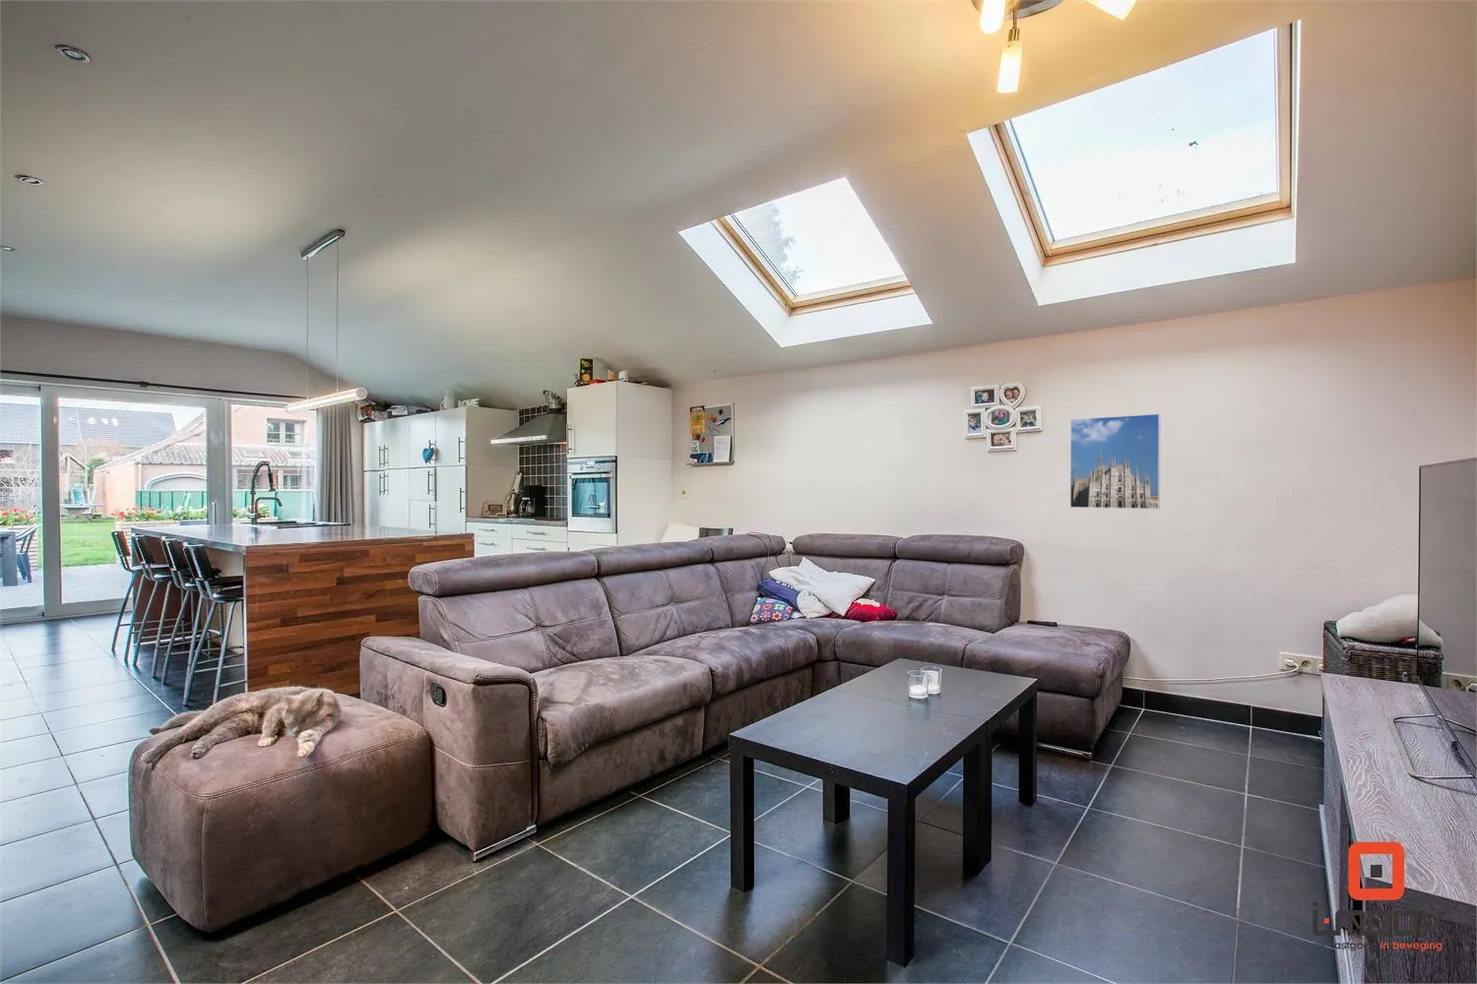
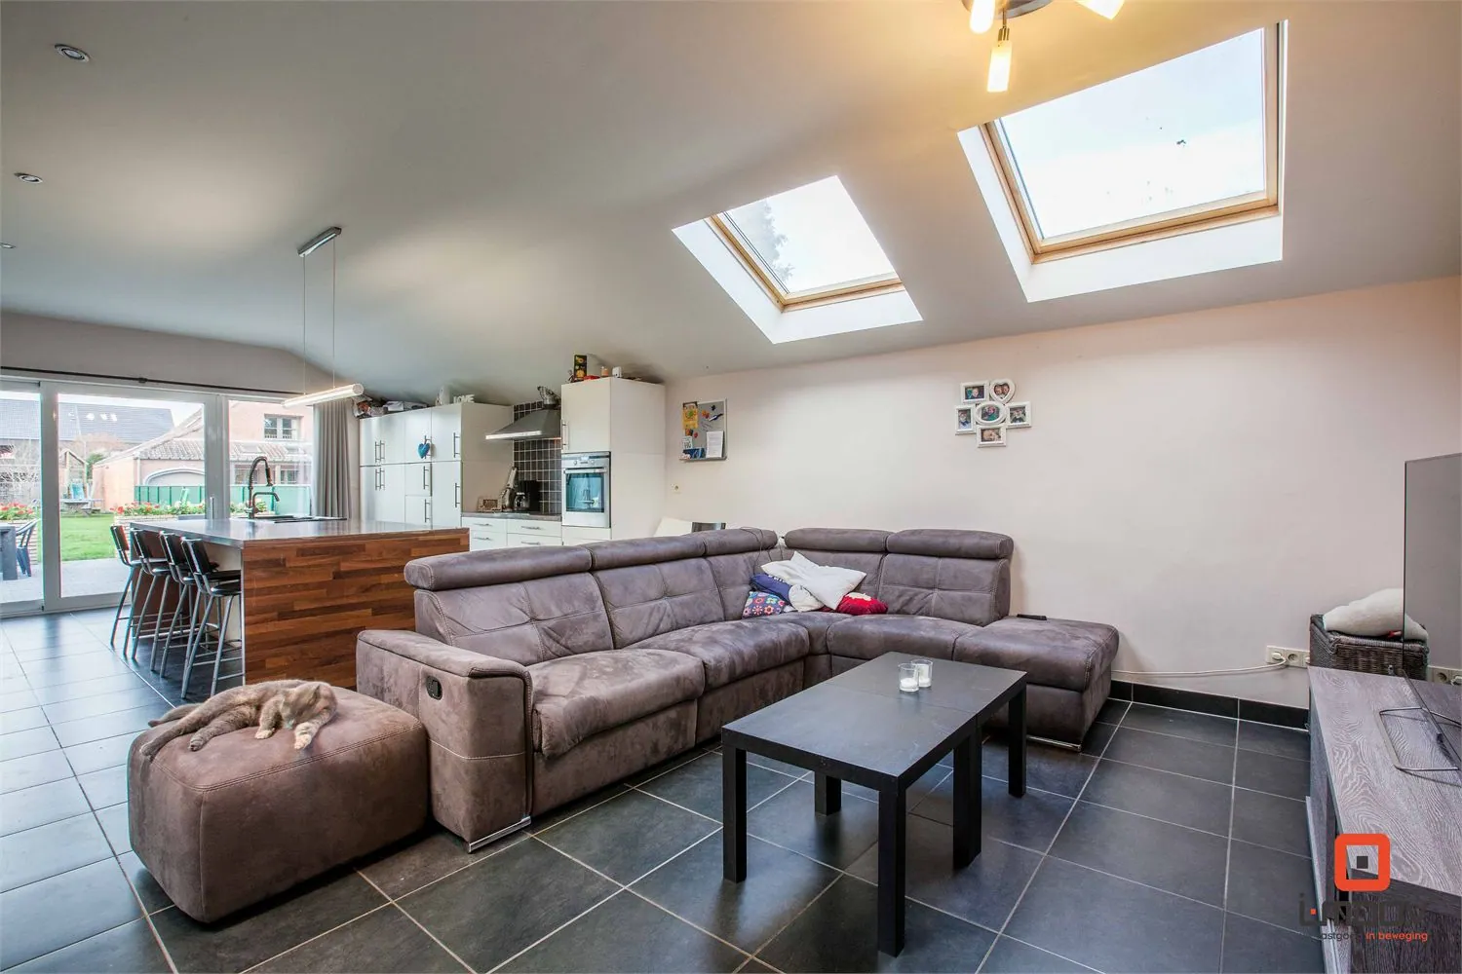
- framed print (1112, 462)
